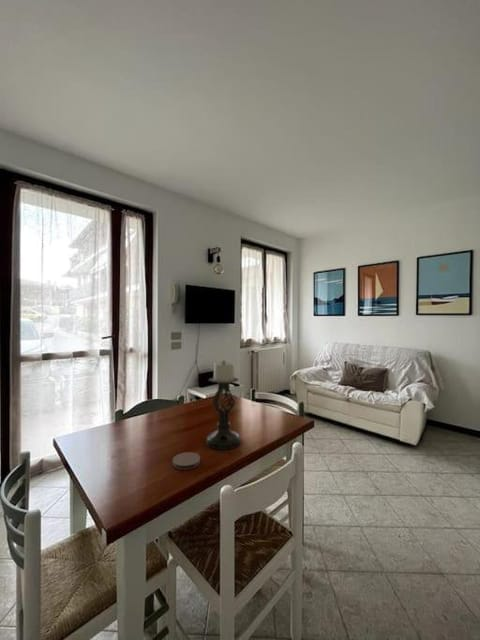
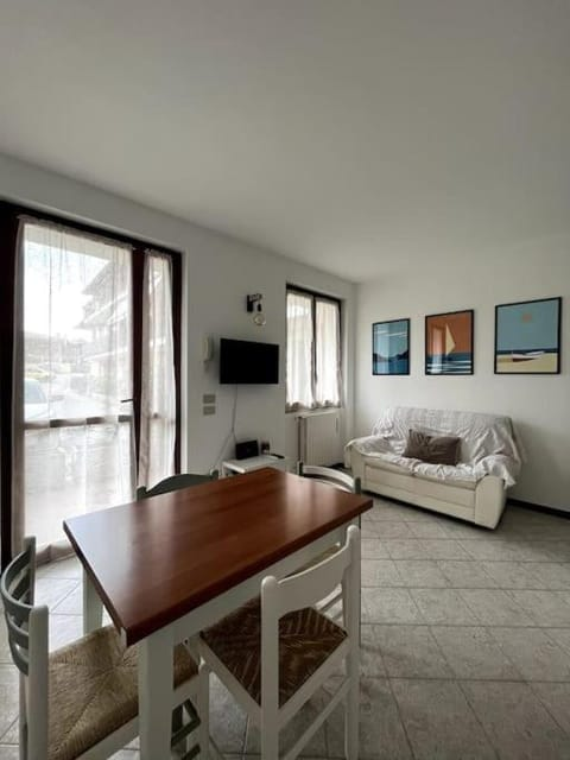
- candle holder (223, 401)
- coaster (186, 460)
